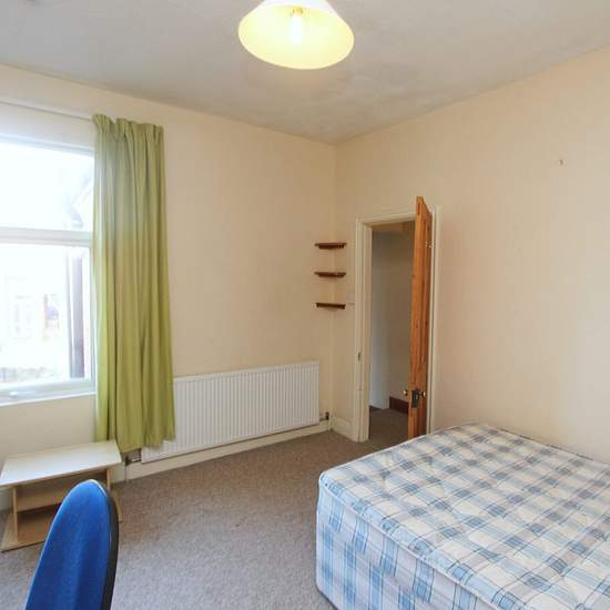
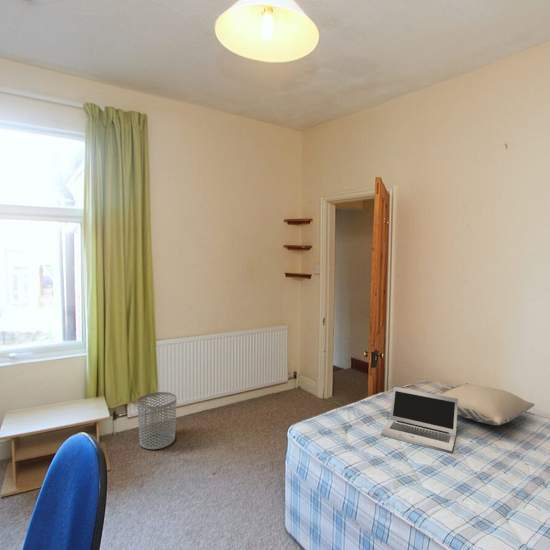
+ laptop (419, 417)
+ waste bin (157, 420)
+ pillow (479, 402)
